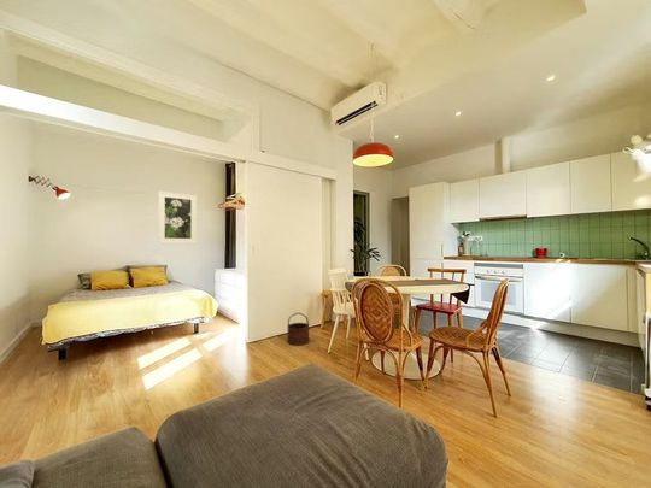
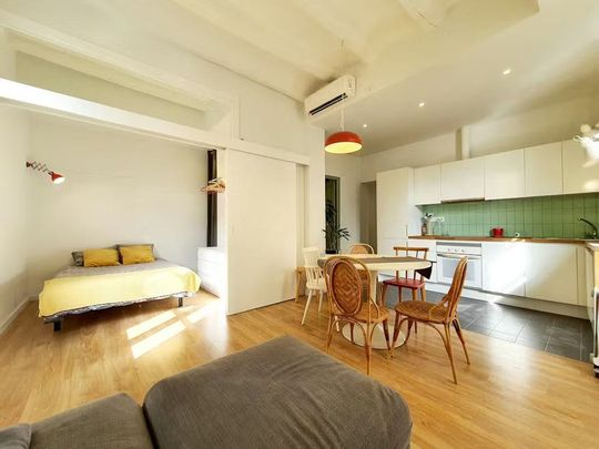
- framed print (177, 218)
- wooden bucket (298, 327)
